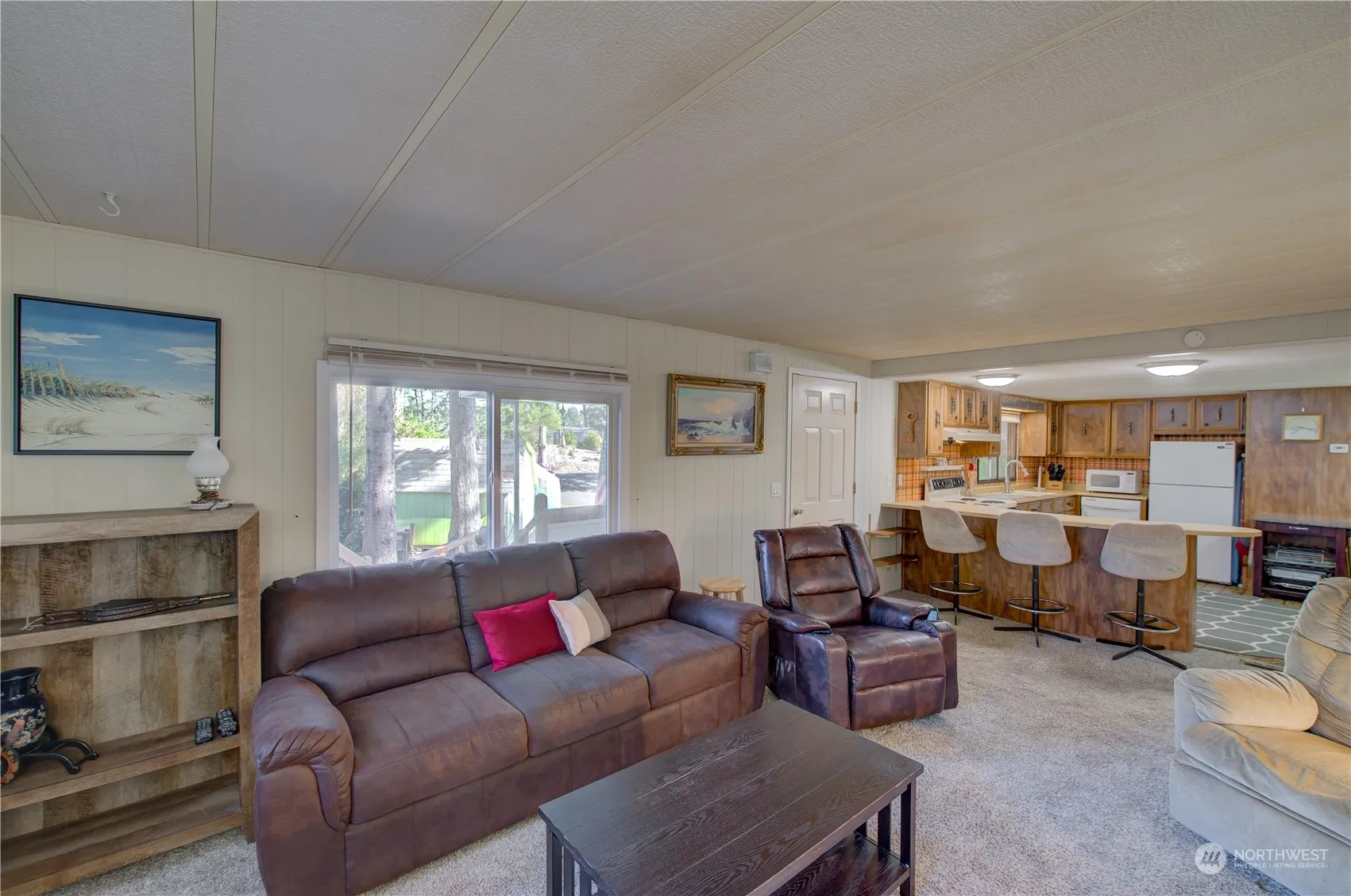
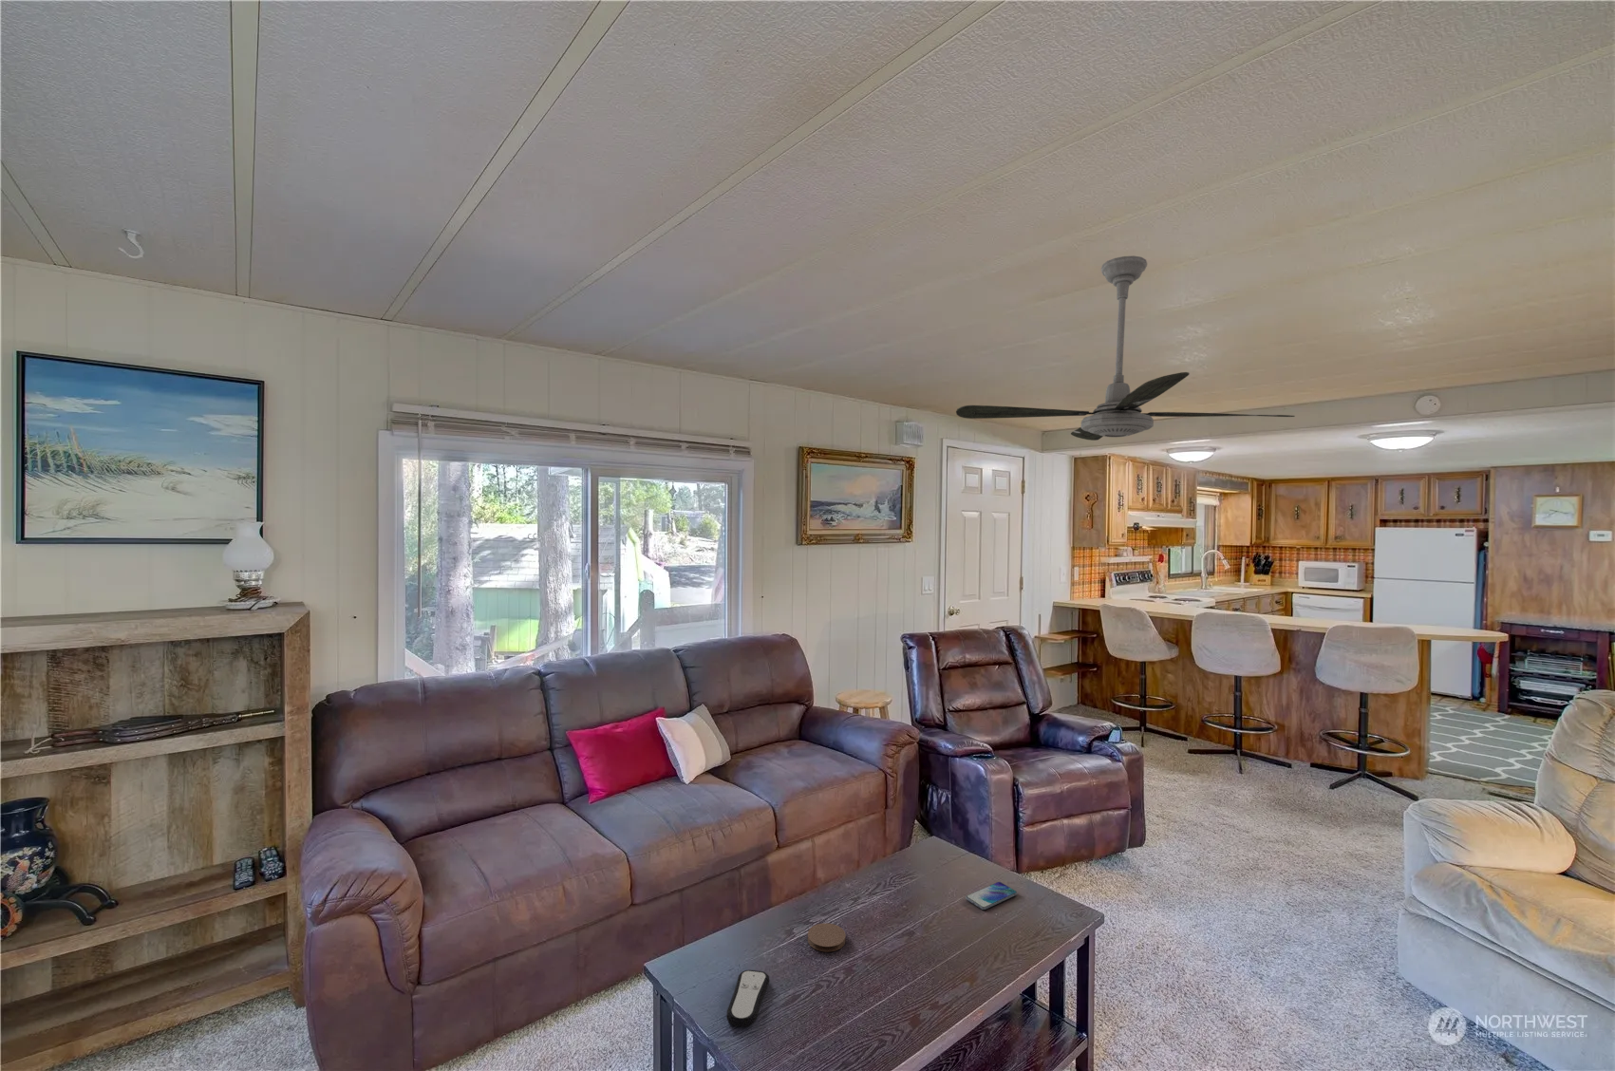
+ remote control (747, 996)
+ coaster (826, 937)
+ ceiling fan (1119, 347)
+ smartphone (991, 895)
